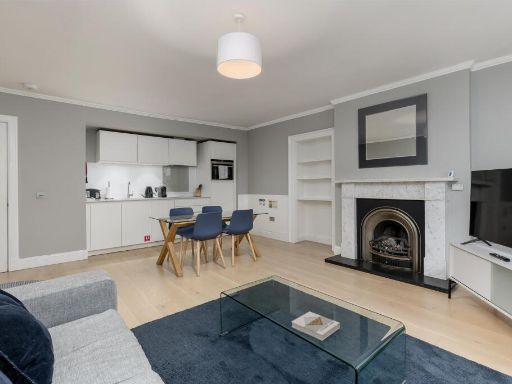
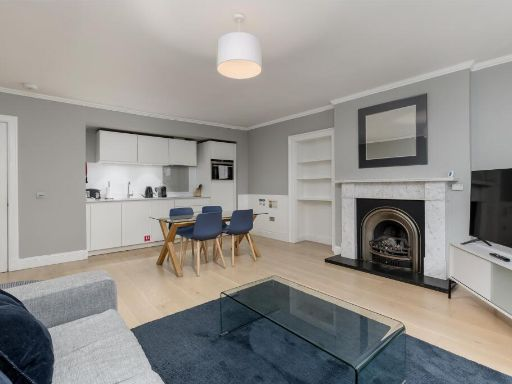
- book (315, 324)
